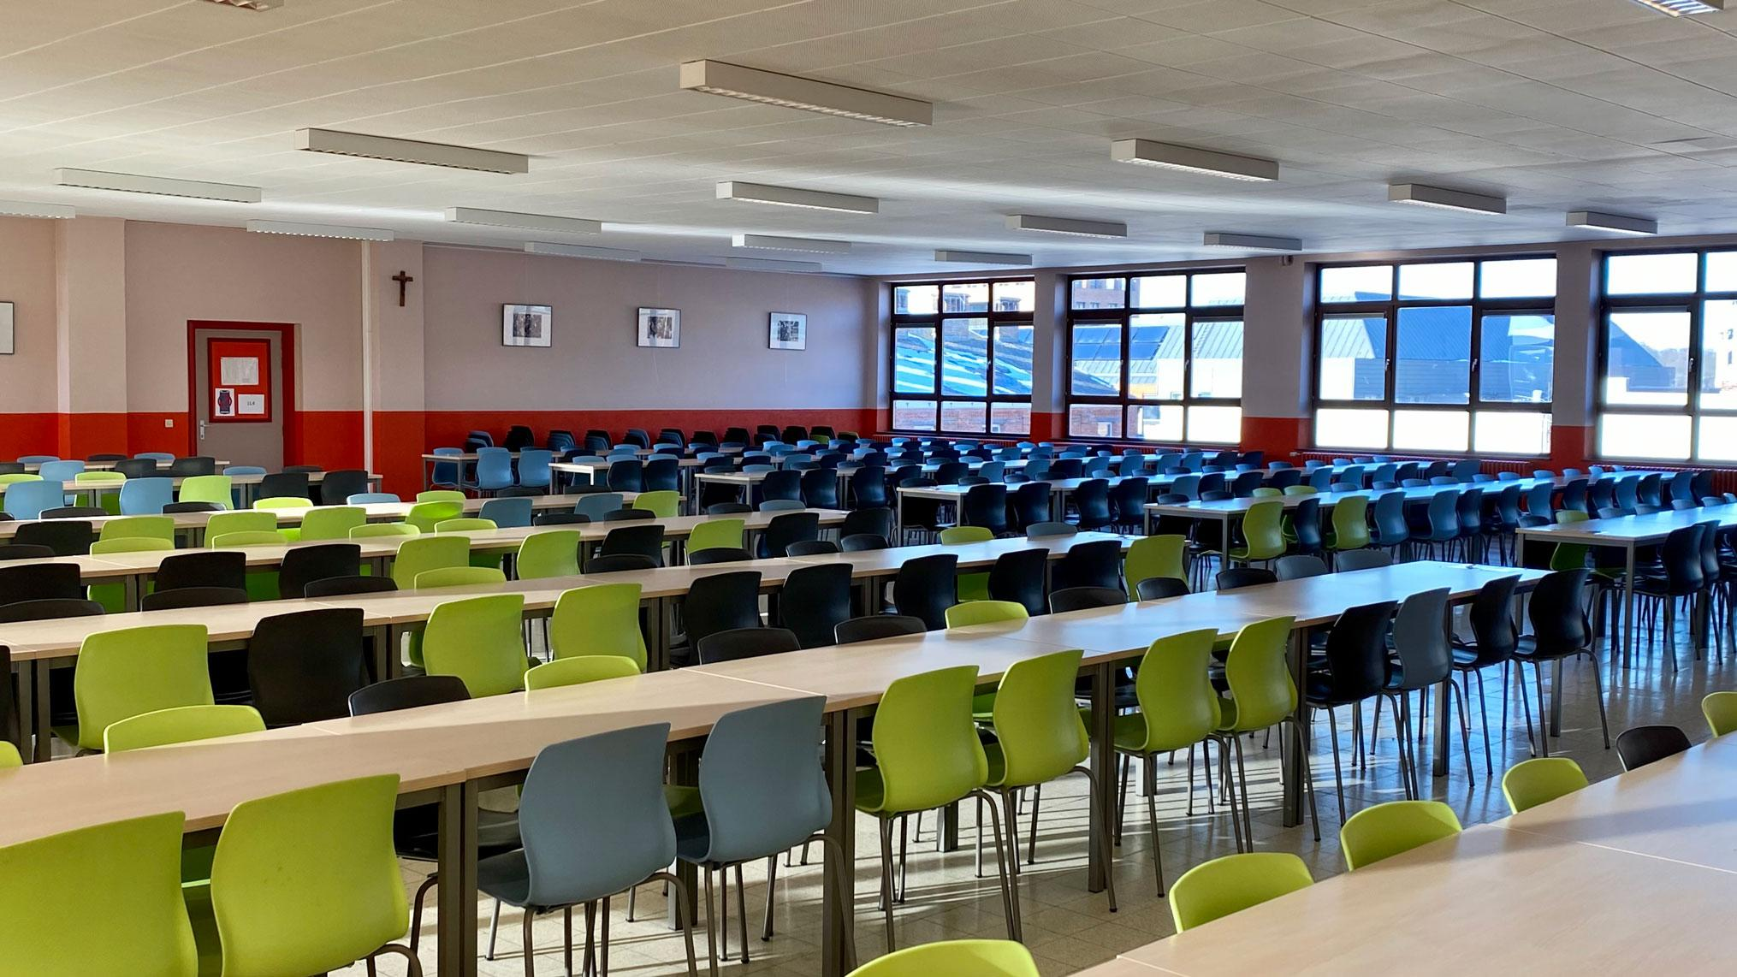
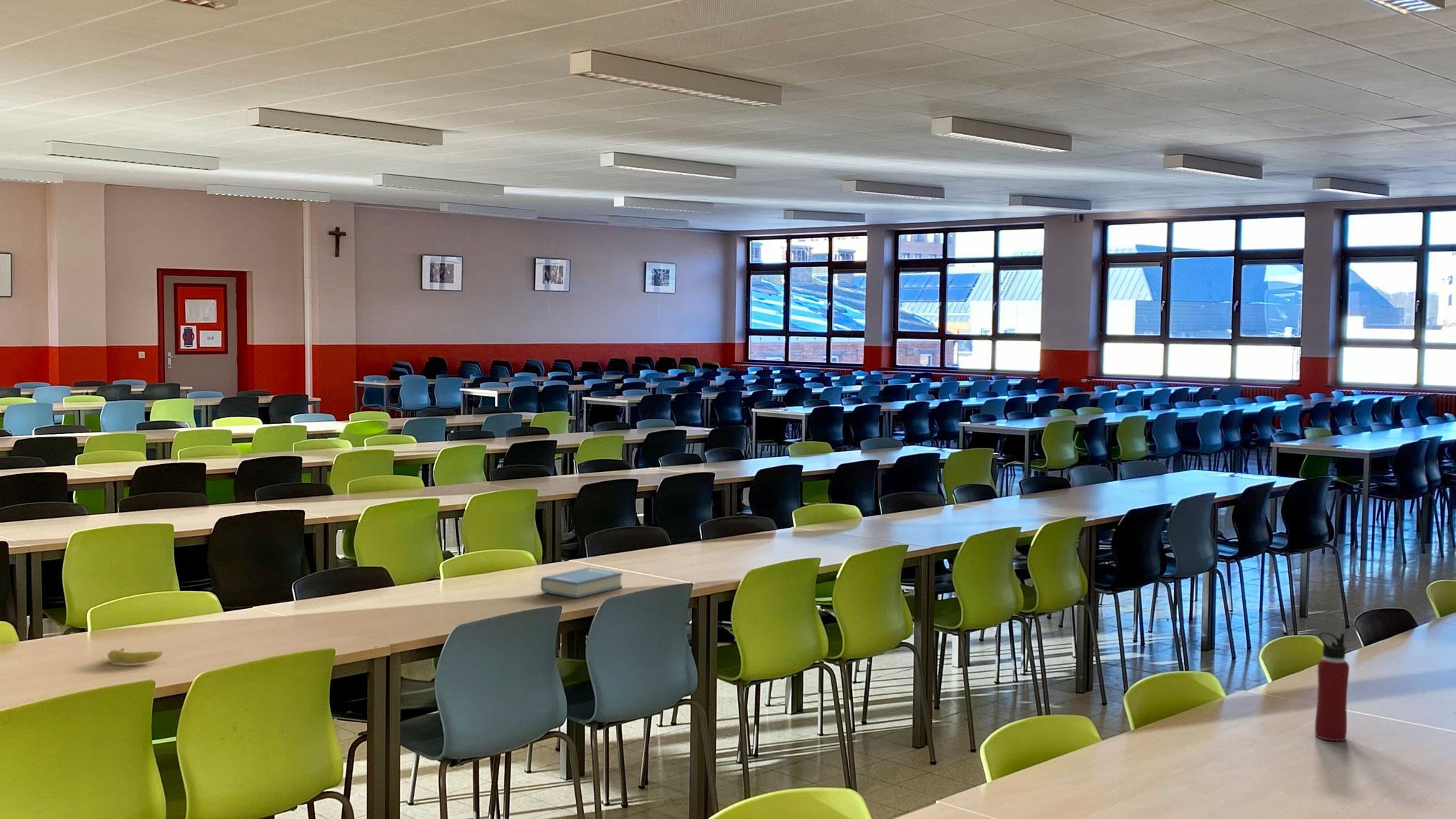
+ fruit (132, 653)
+ book (582, 582)
+ water bottle (1332, 684)
